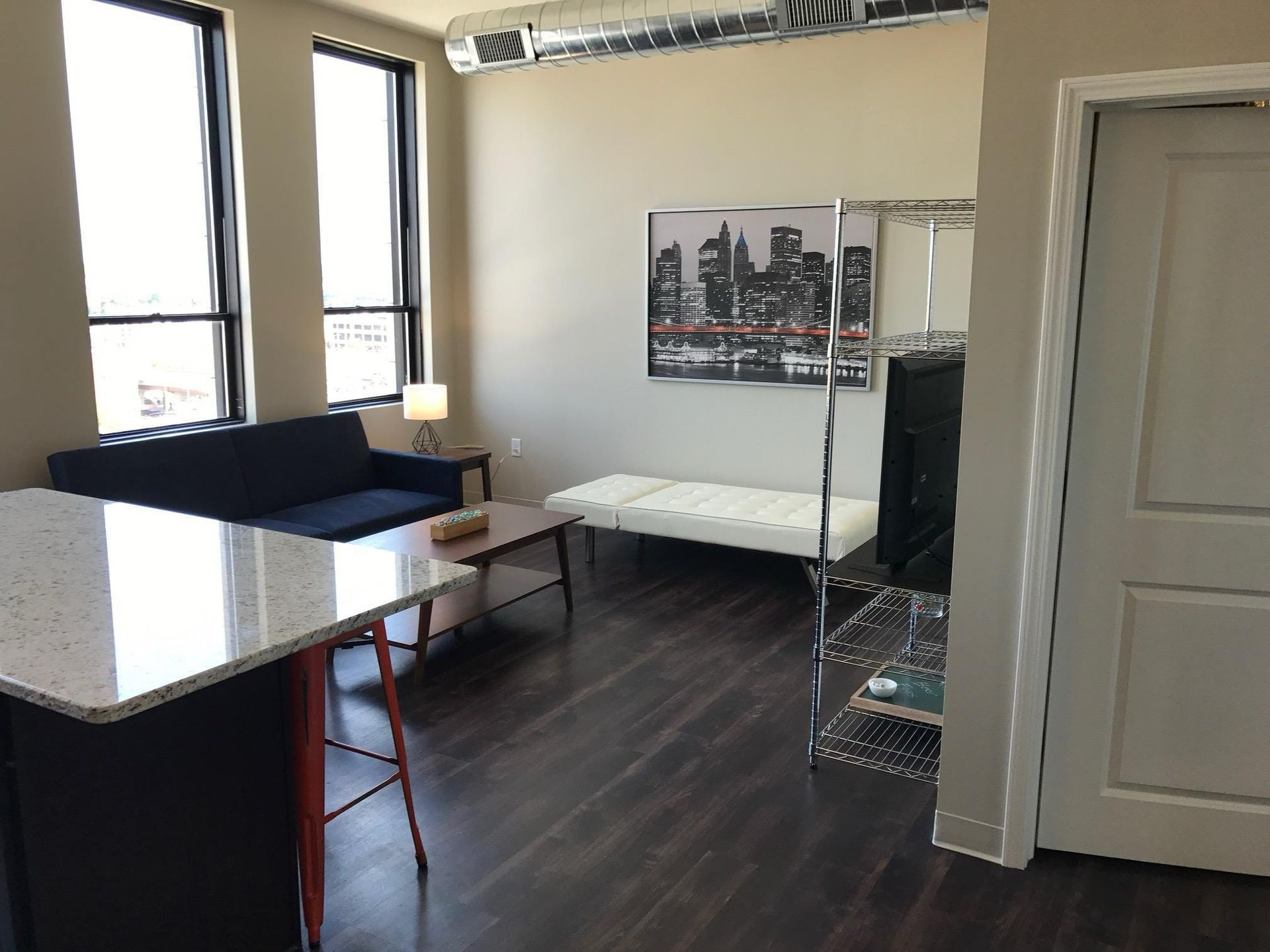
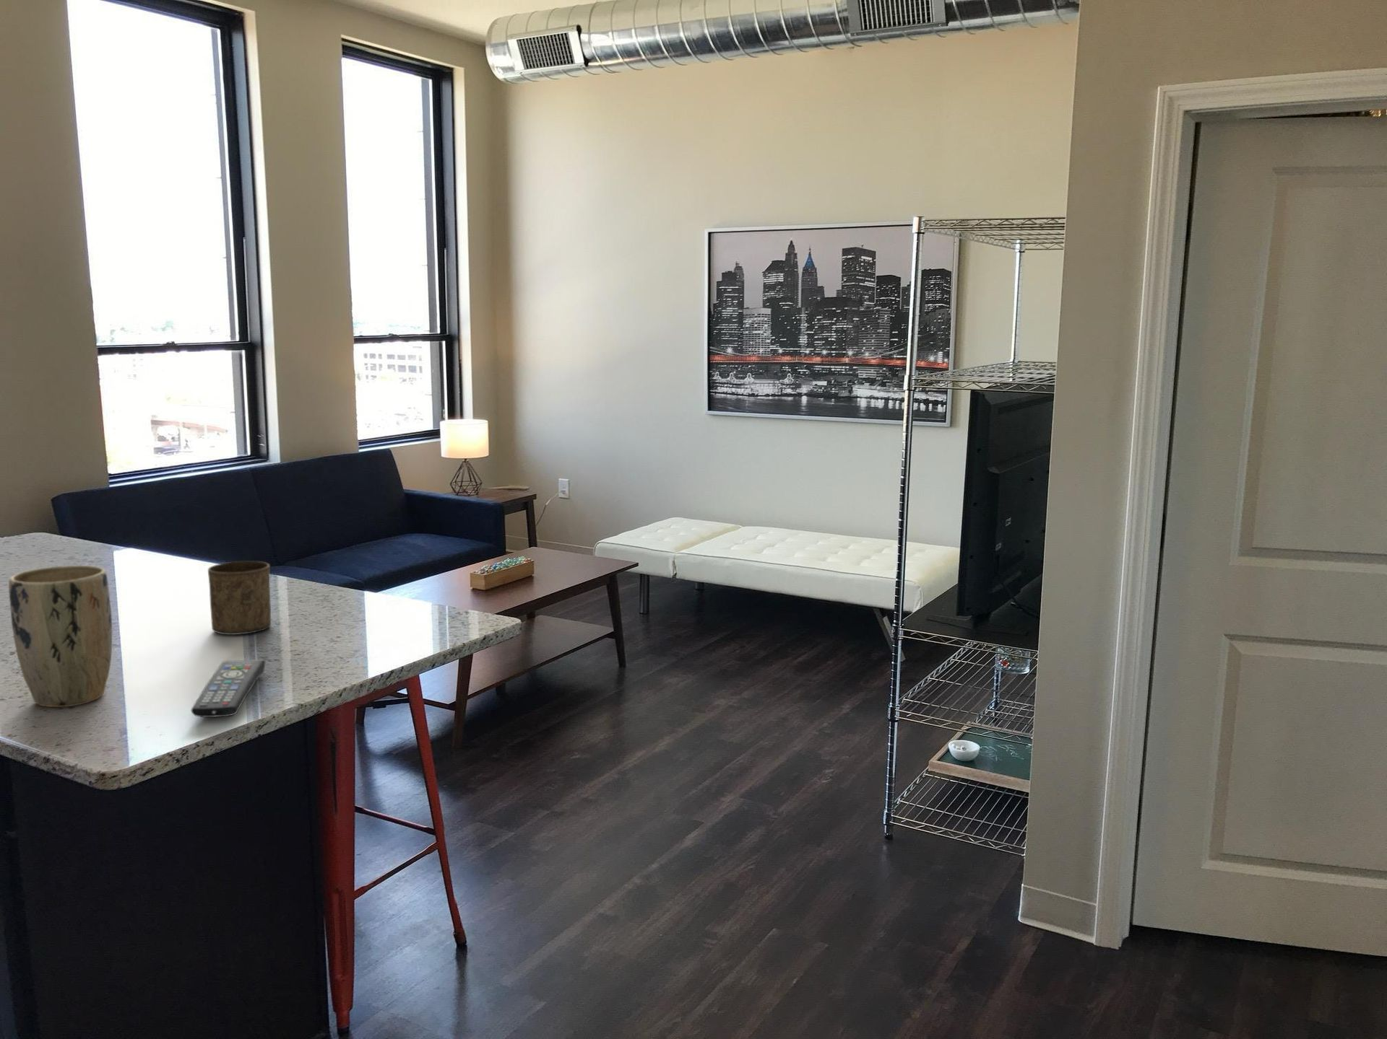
+ cup (240, 597)
+ plant pot (63, 635)
+ remote control (232, 685)
